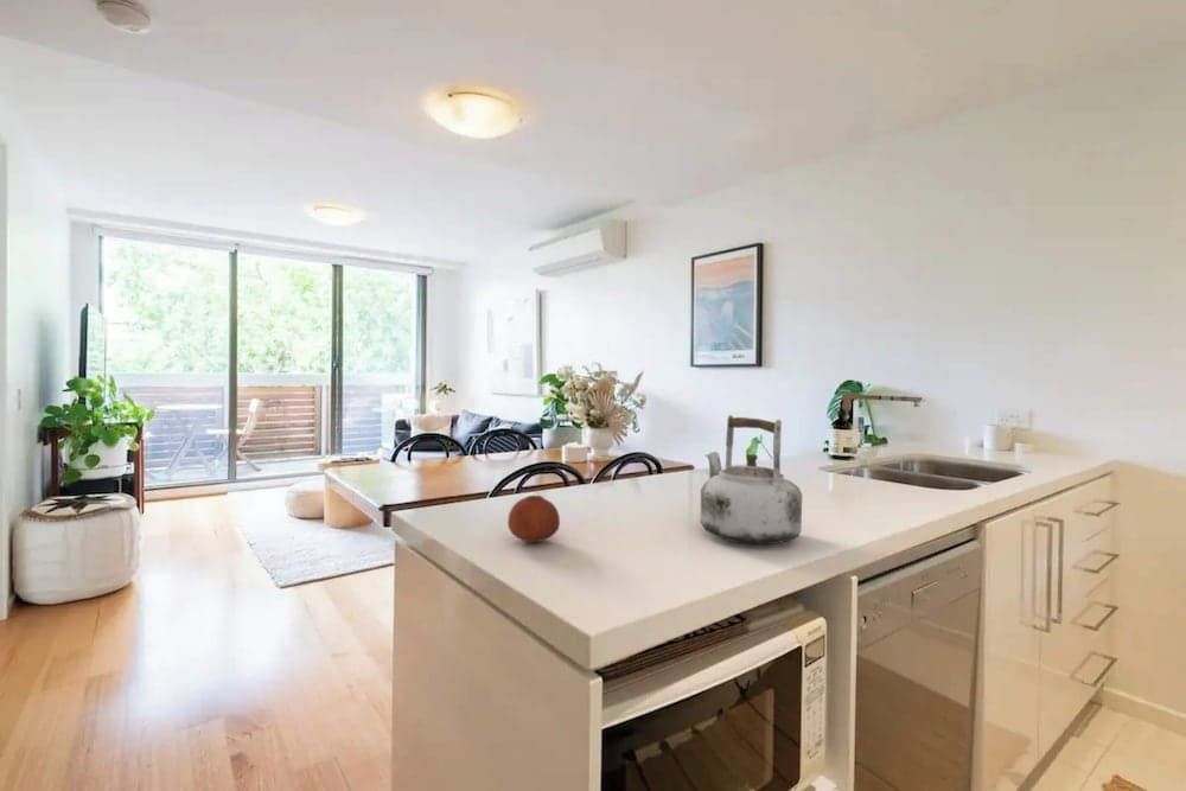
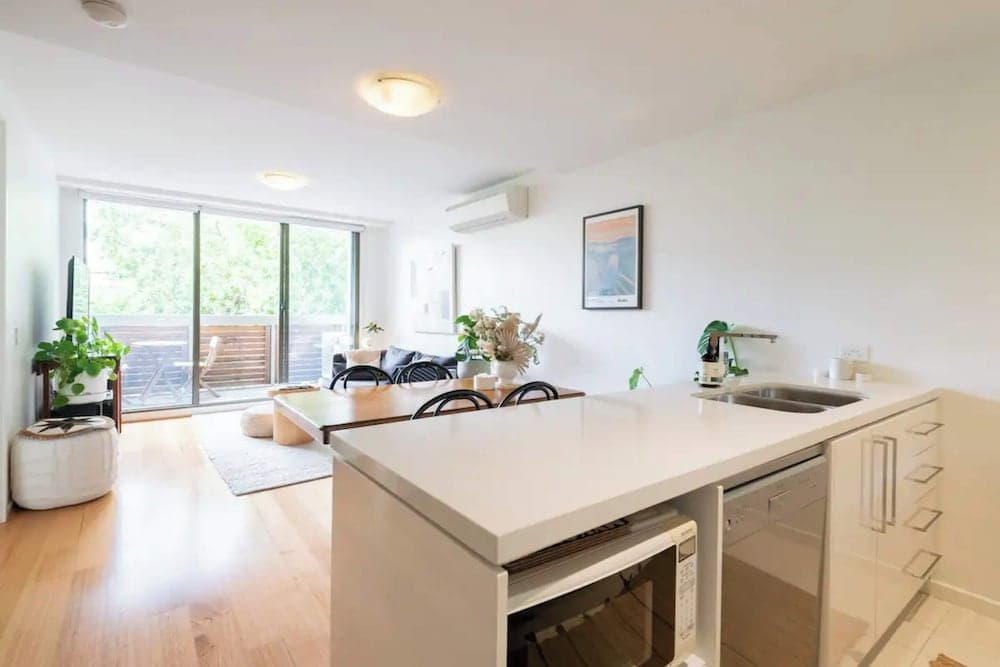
- fruit (533, 518)
- kettle (742, 474)
